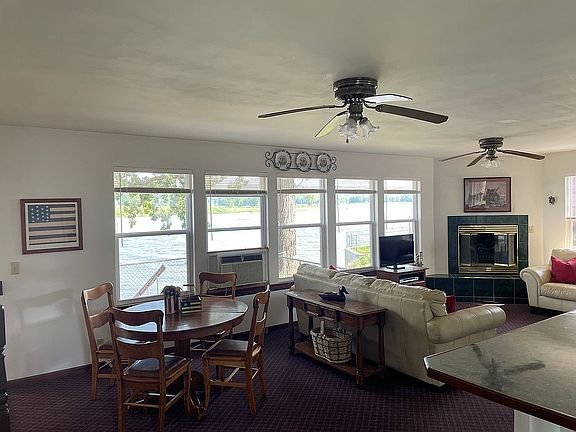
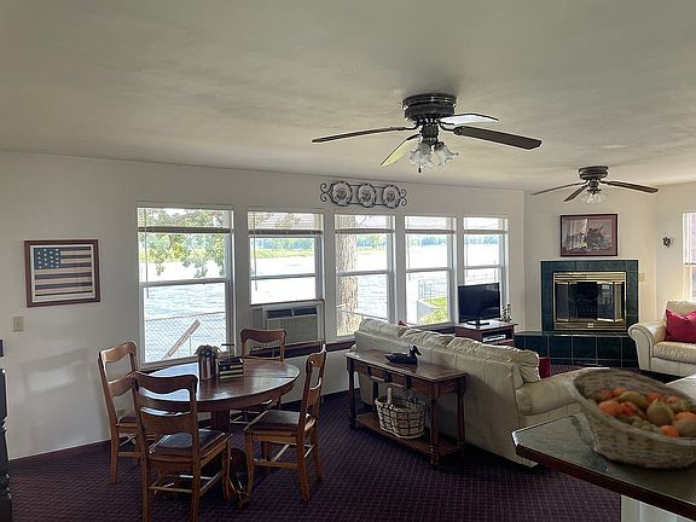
+ fruit basket (640, 413)
